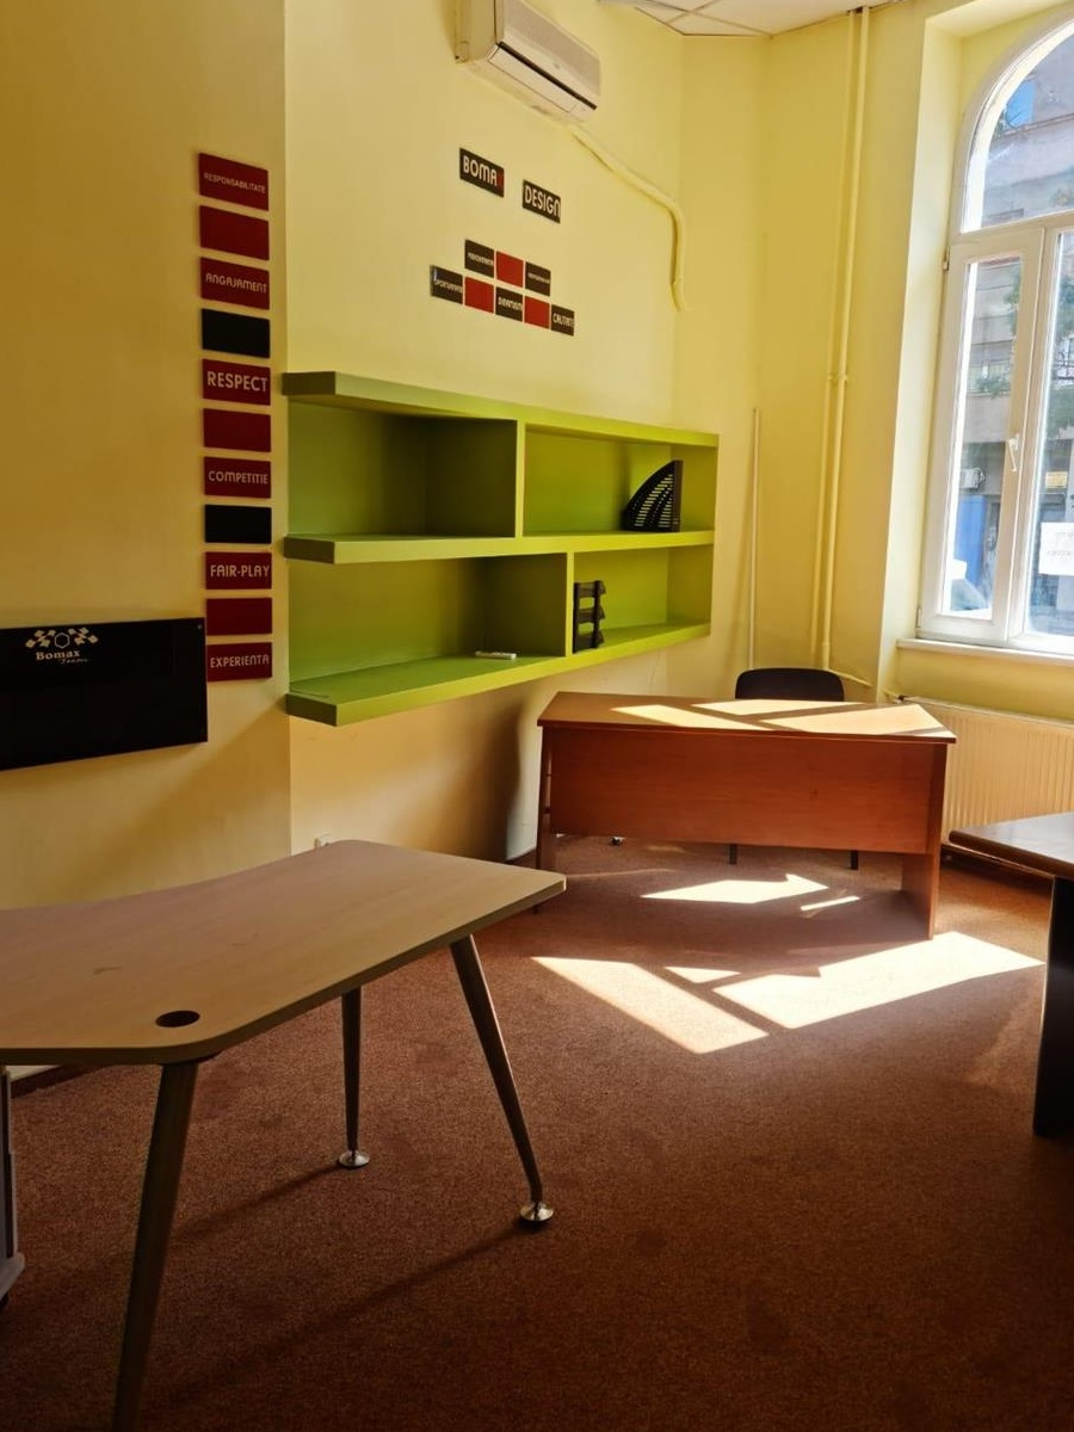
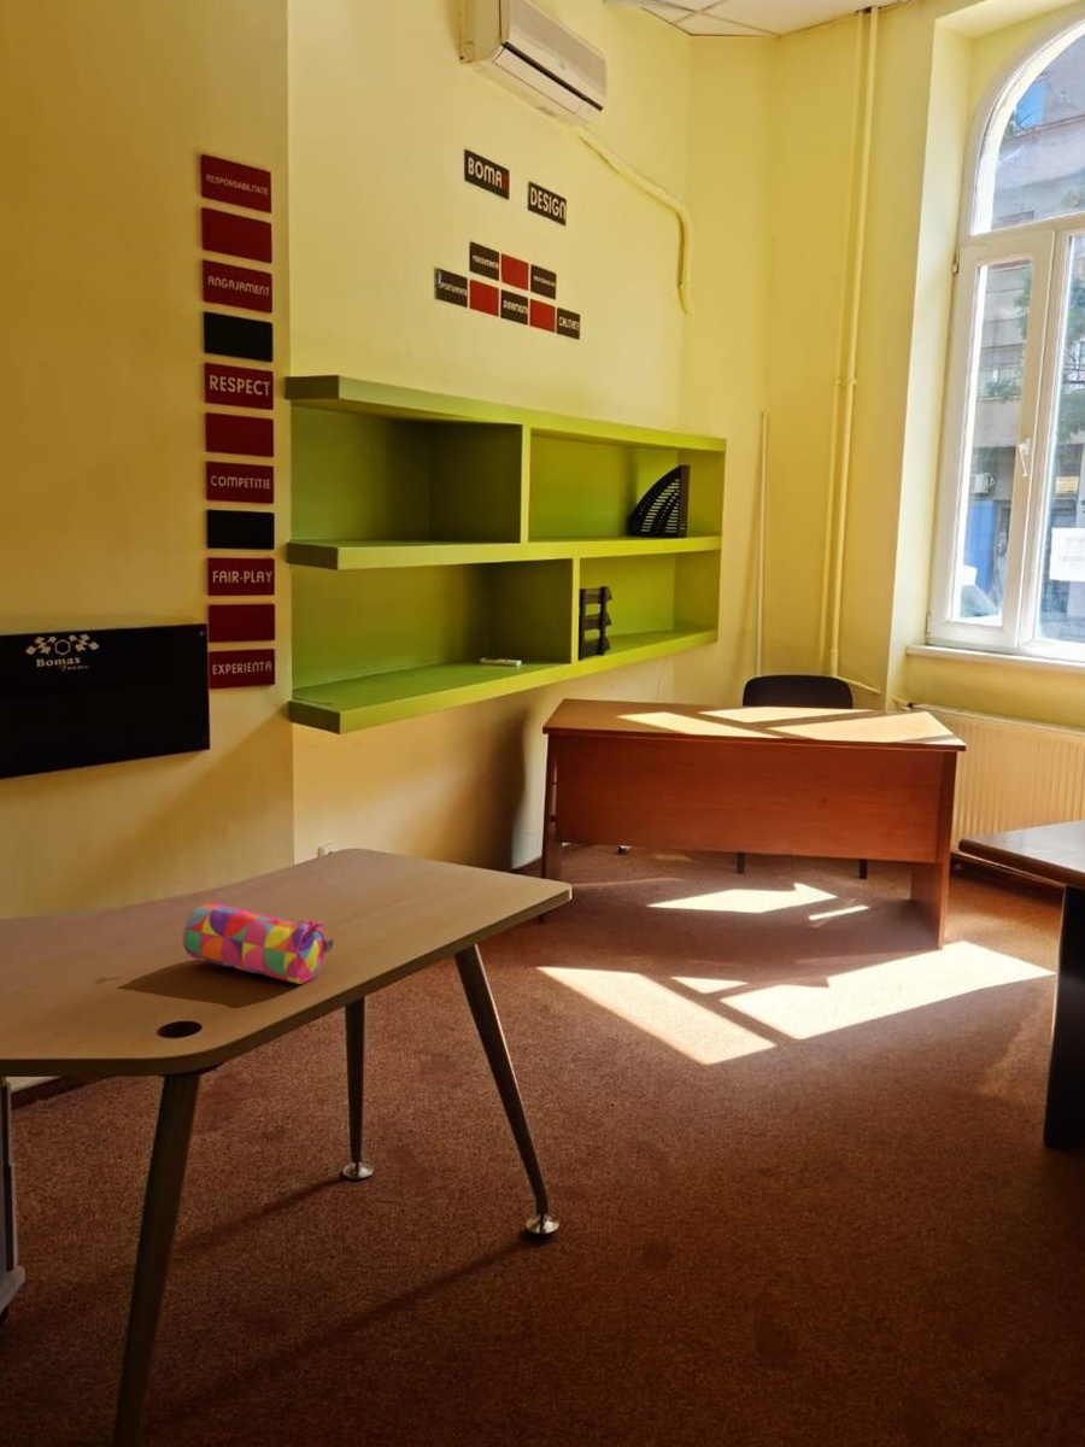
+ pencil case (257, 939)
